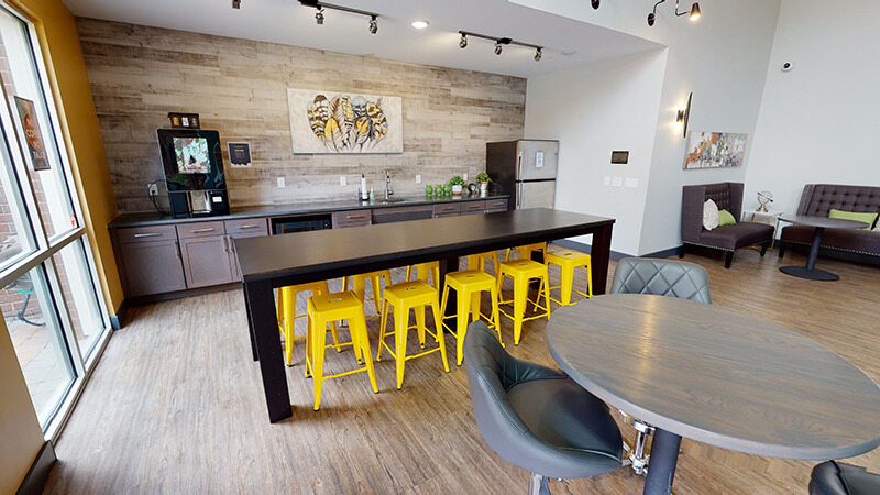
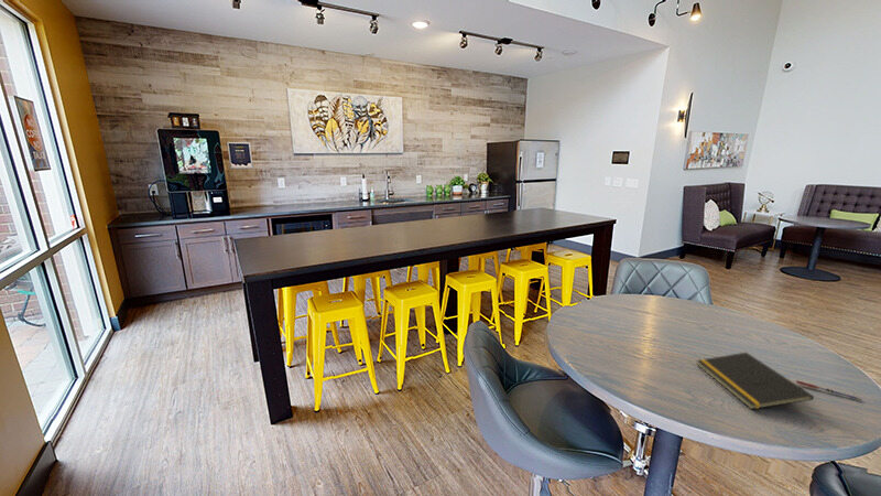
+ notepad (748, 378)
+ pen (828, 389)
